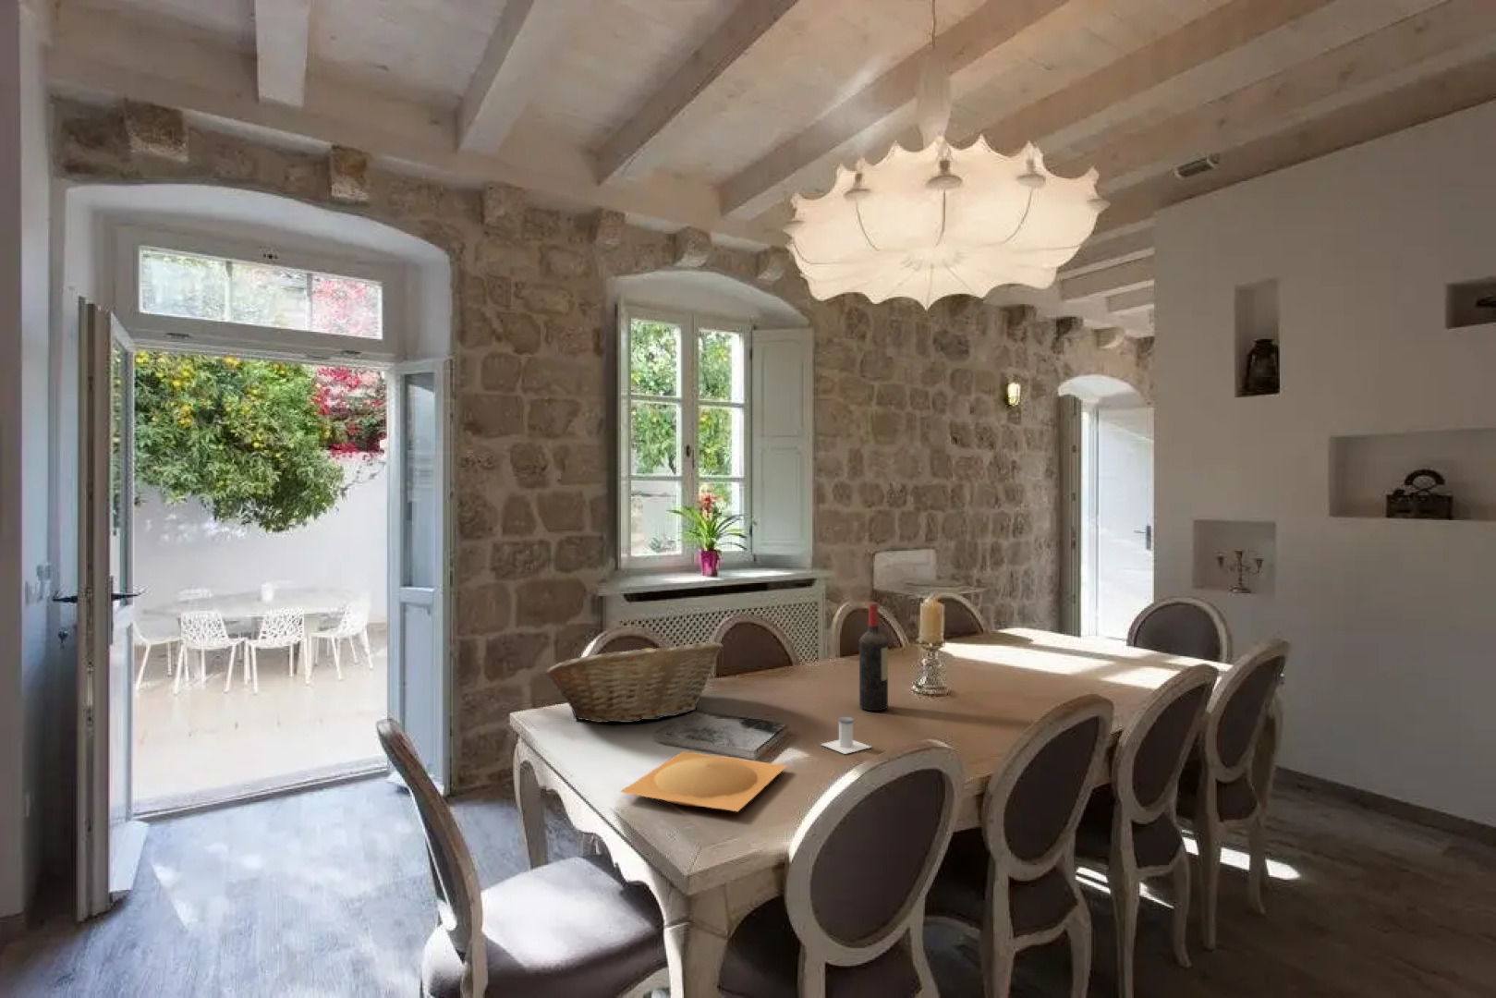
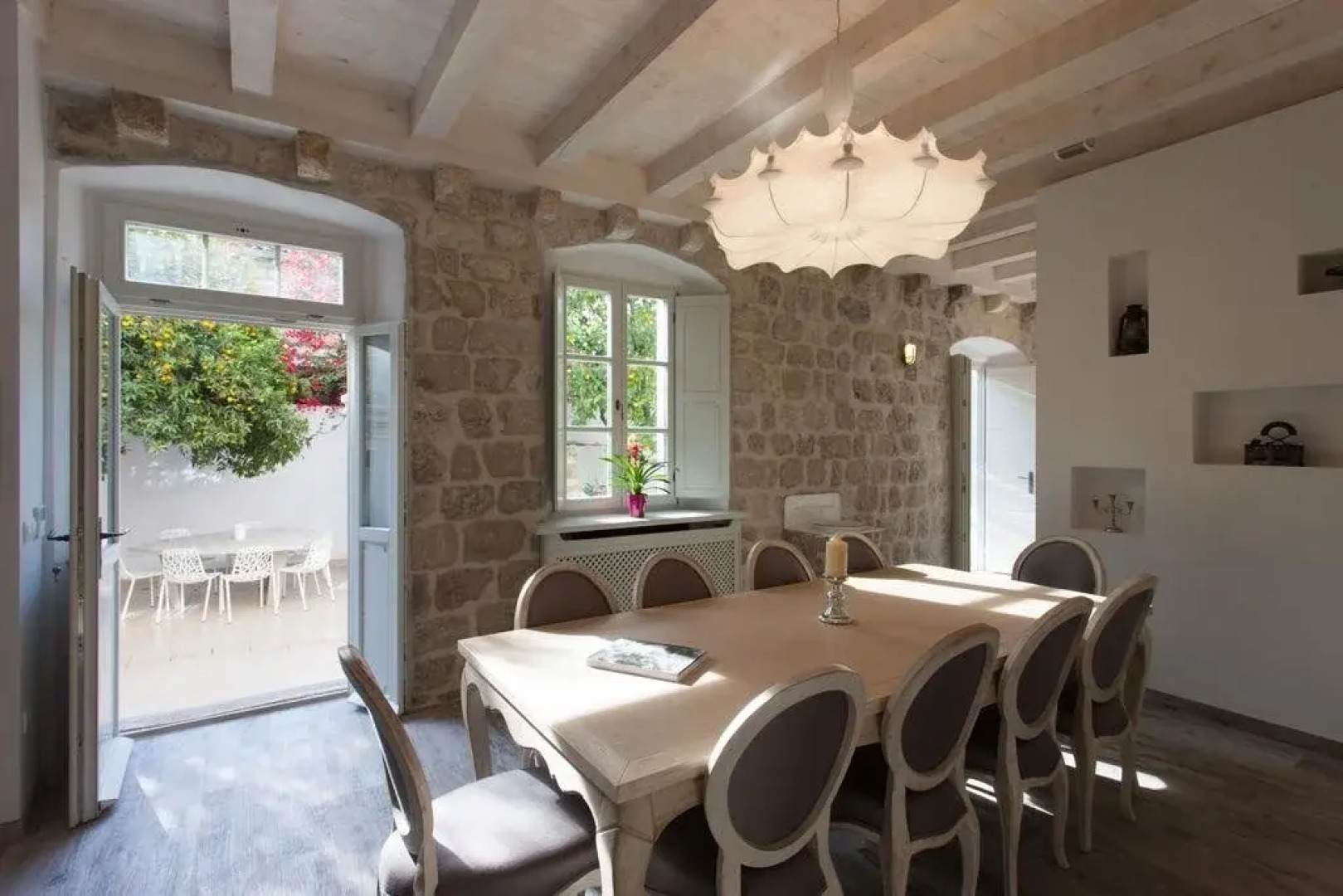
- salt shaker (845, 732)
- fruit basket (637, 674)
- wine bottle (873, 655)
- plate (707, 775)
